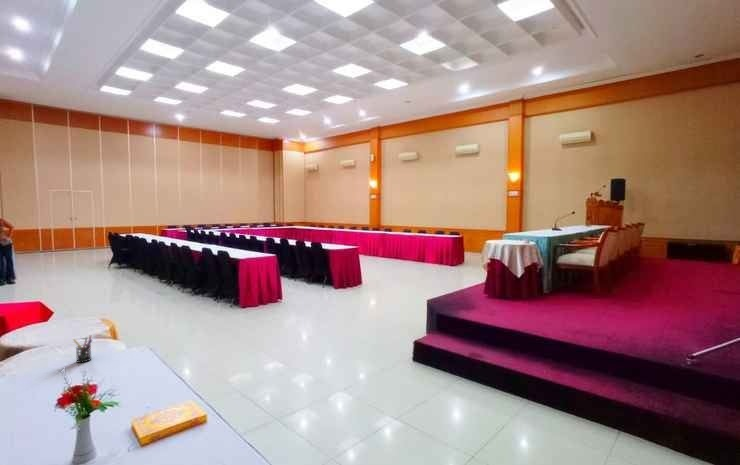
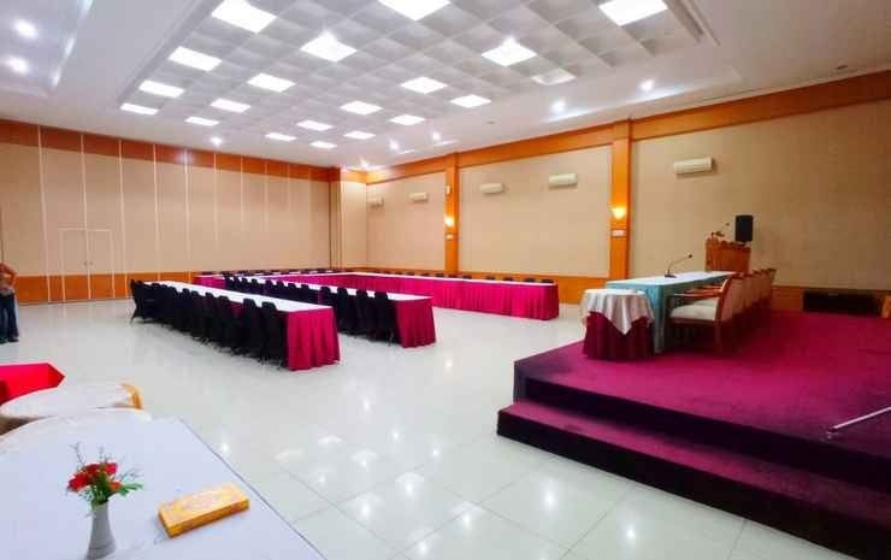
- pen holder (84, 347)
